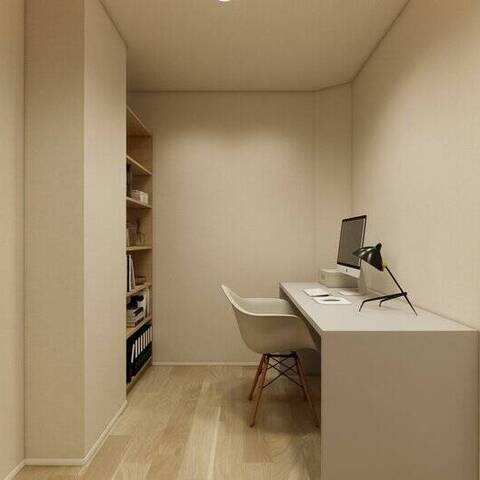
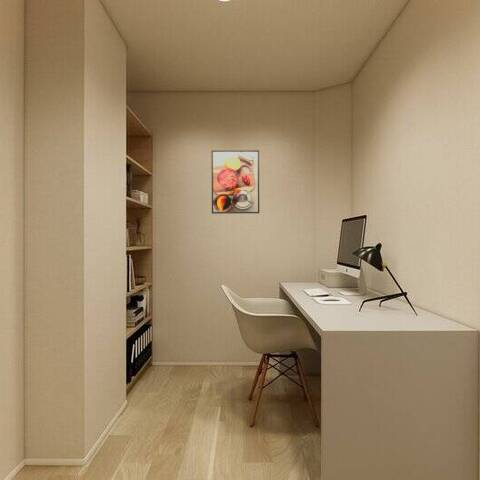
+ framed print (235, 181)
